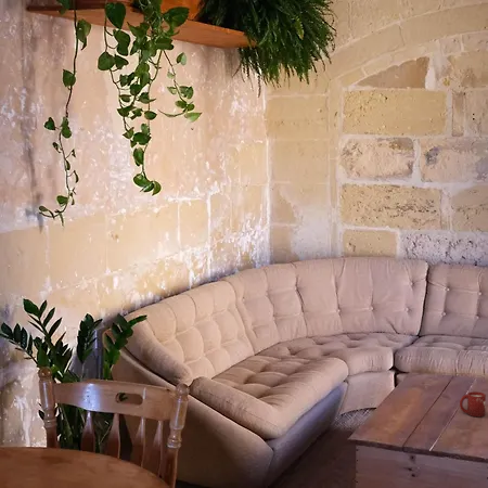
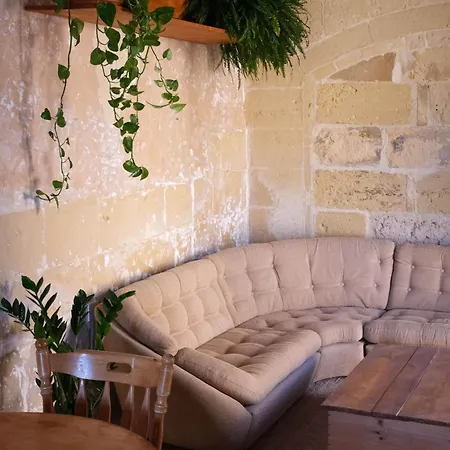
- cup (472, 403)
